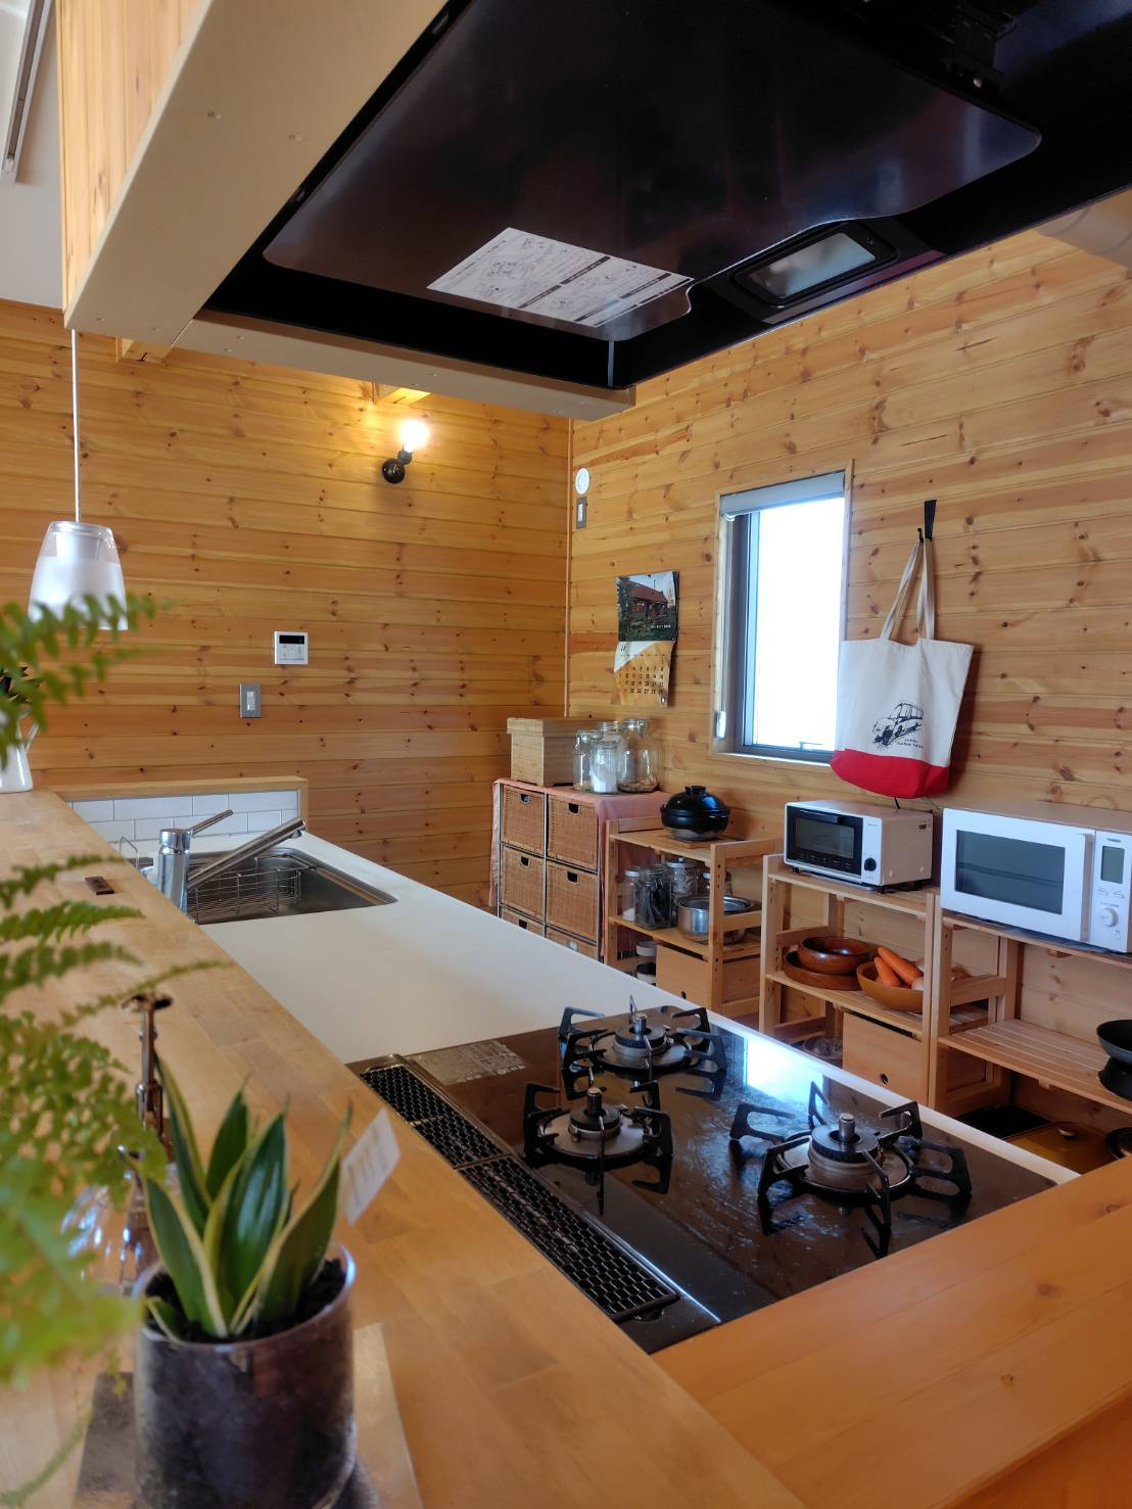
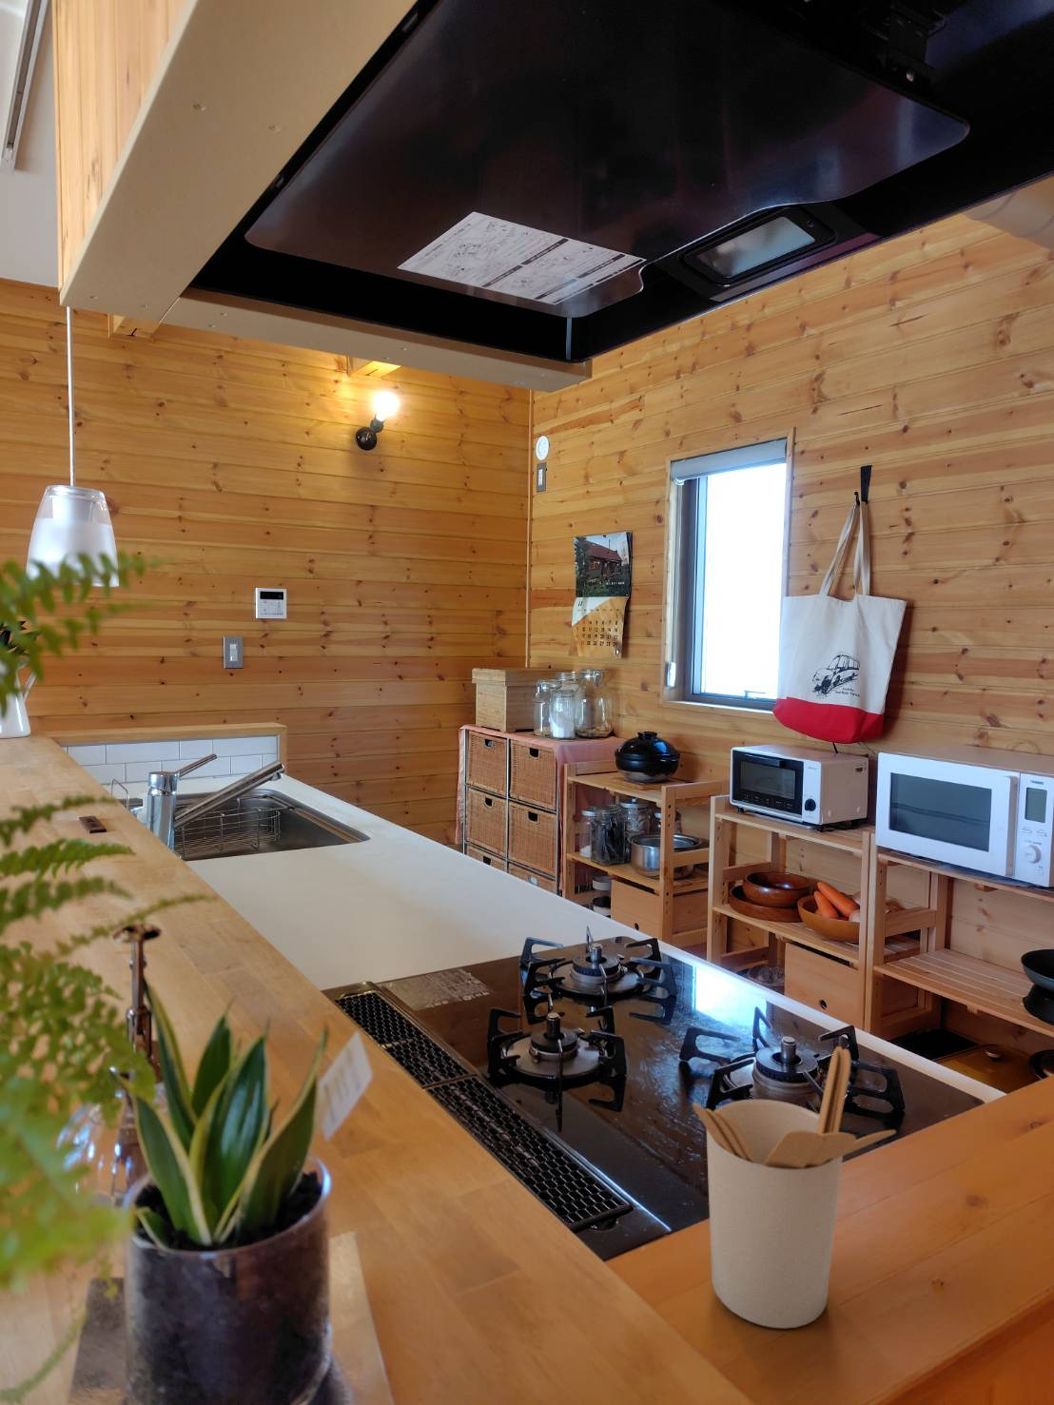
+ utensil holder (792, 1192)
